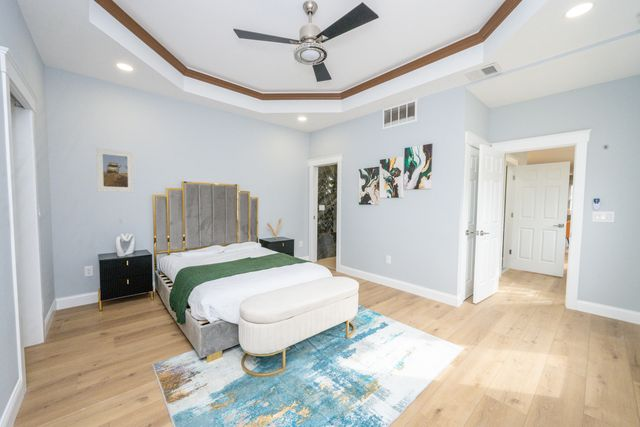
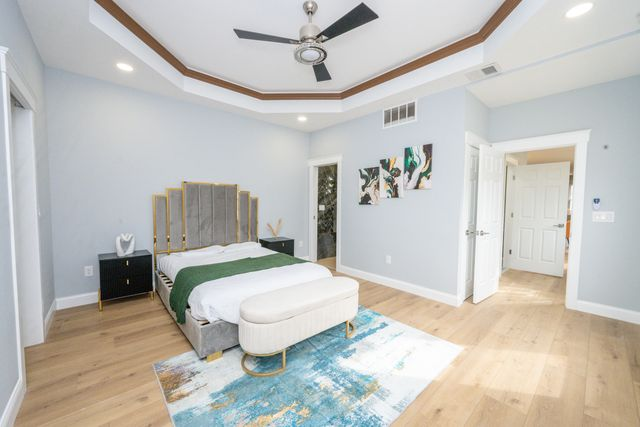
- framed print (115, 171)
